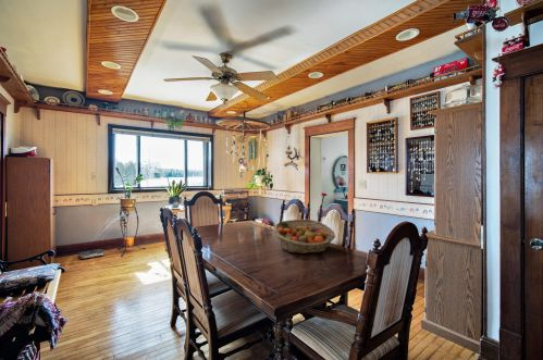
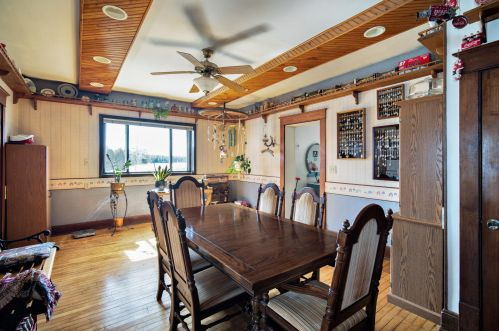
- fruit basket (304, 235)
